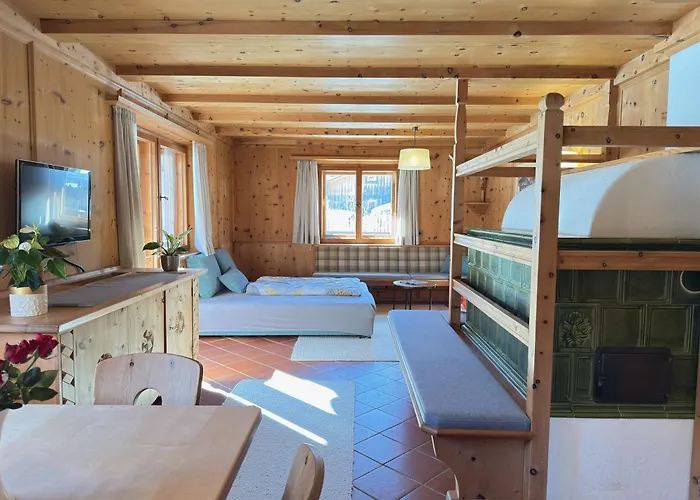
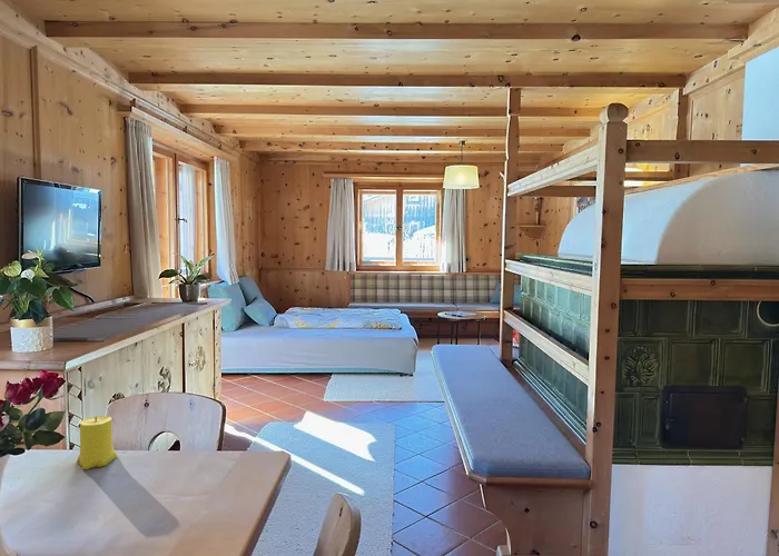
+ candle (97, 437)
